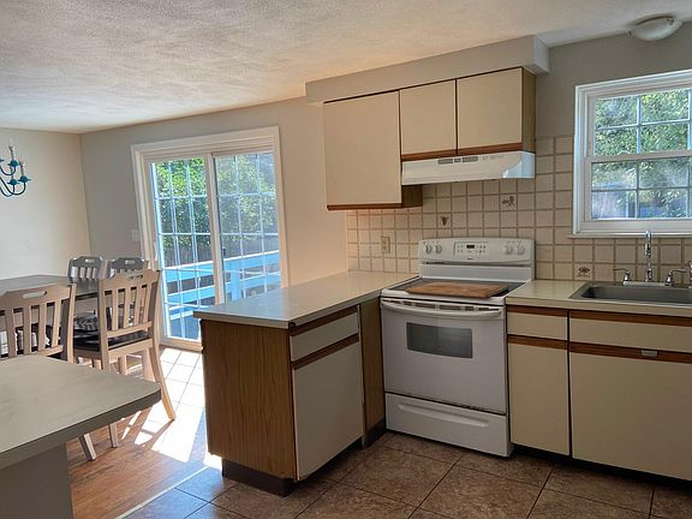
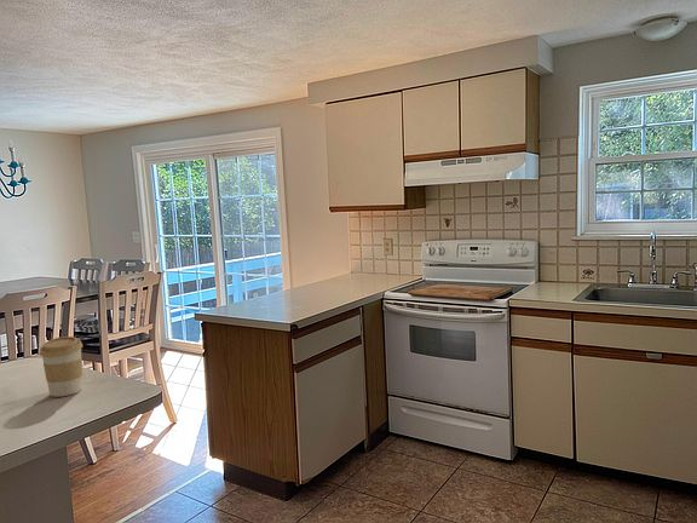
+ coffee cup (63, 366)
